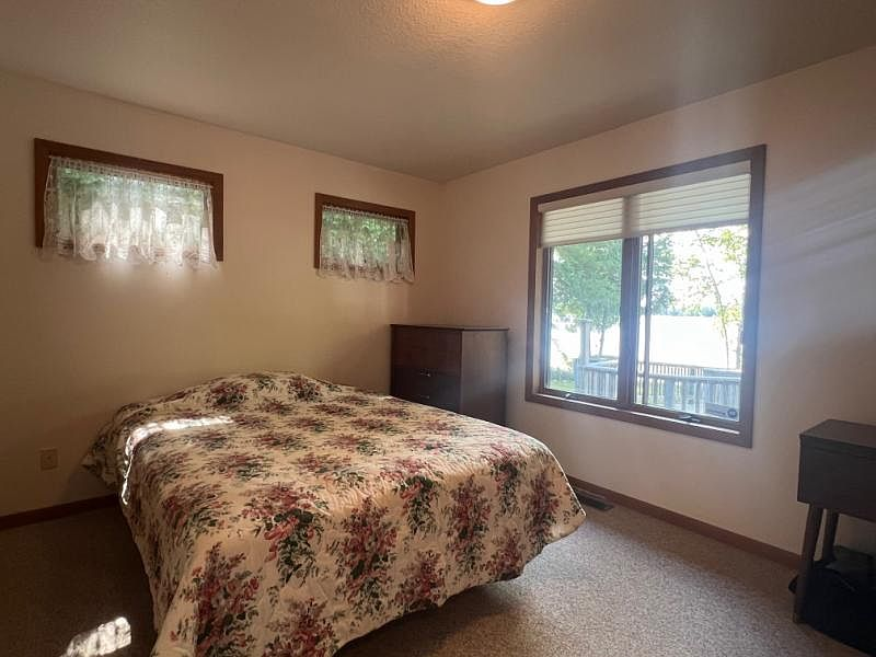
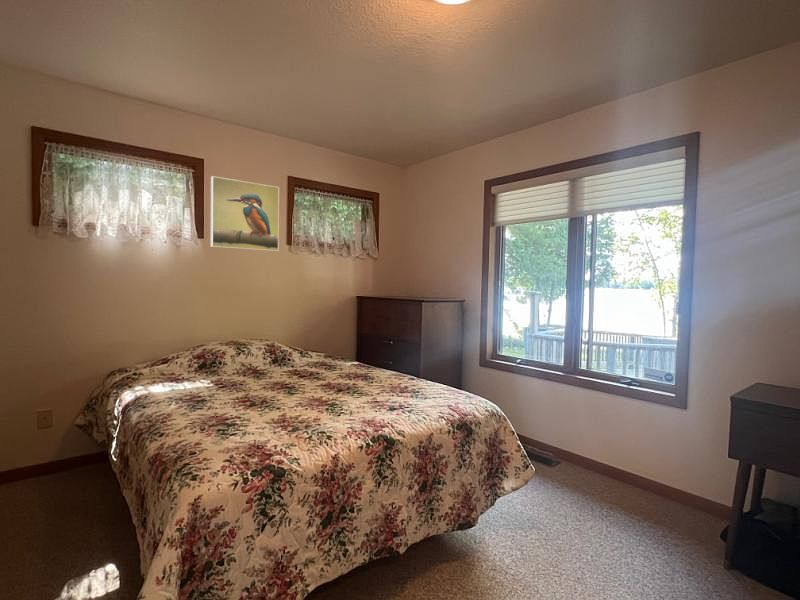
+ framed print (246, 215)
